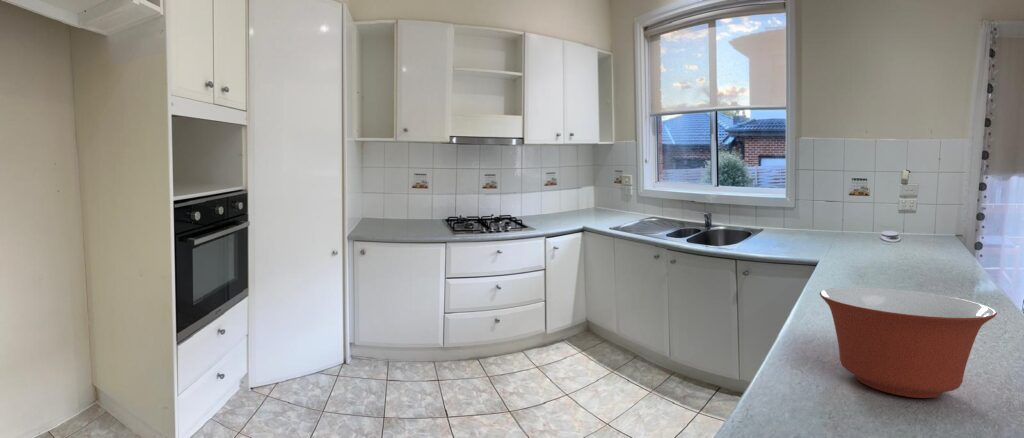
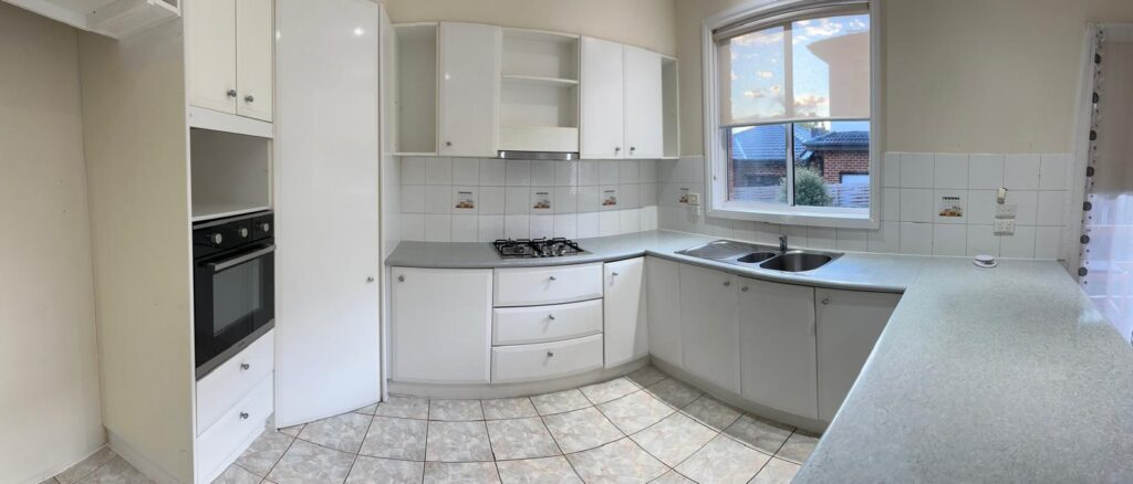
- mixing bowl (898, 342)
